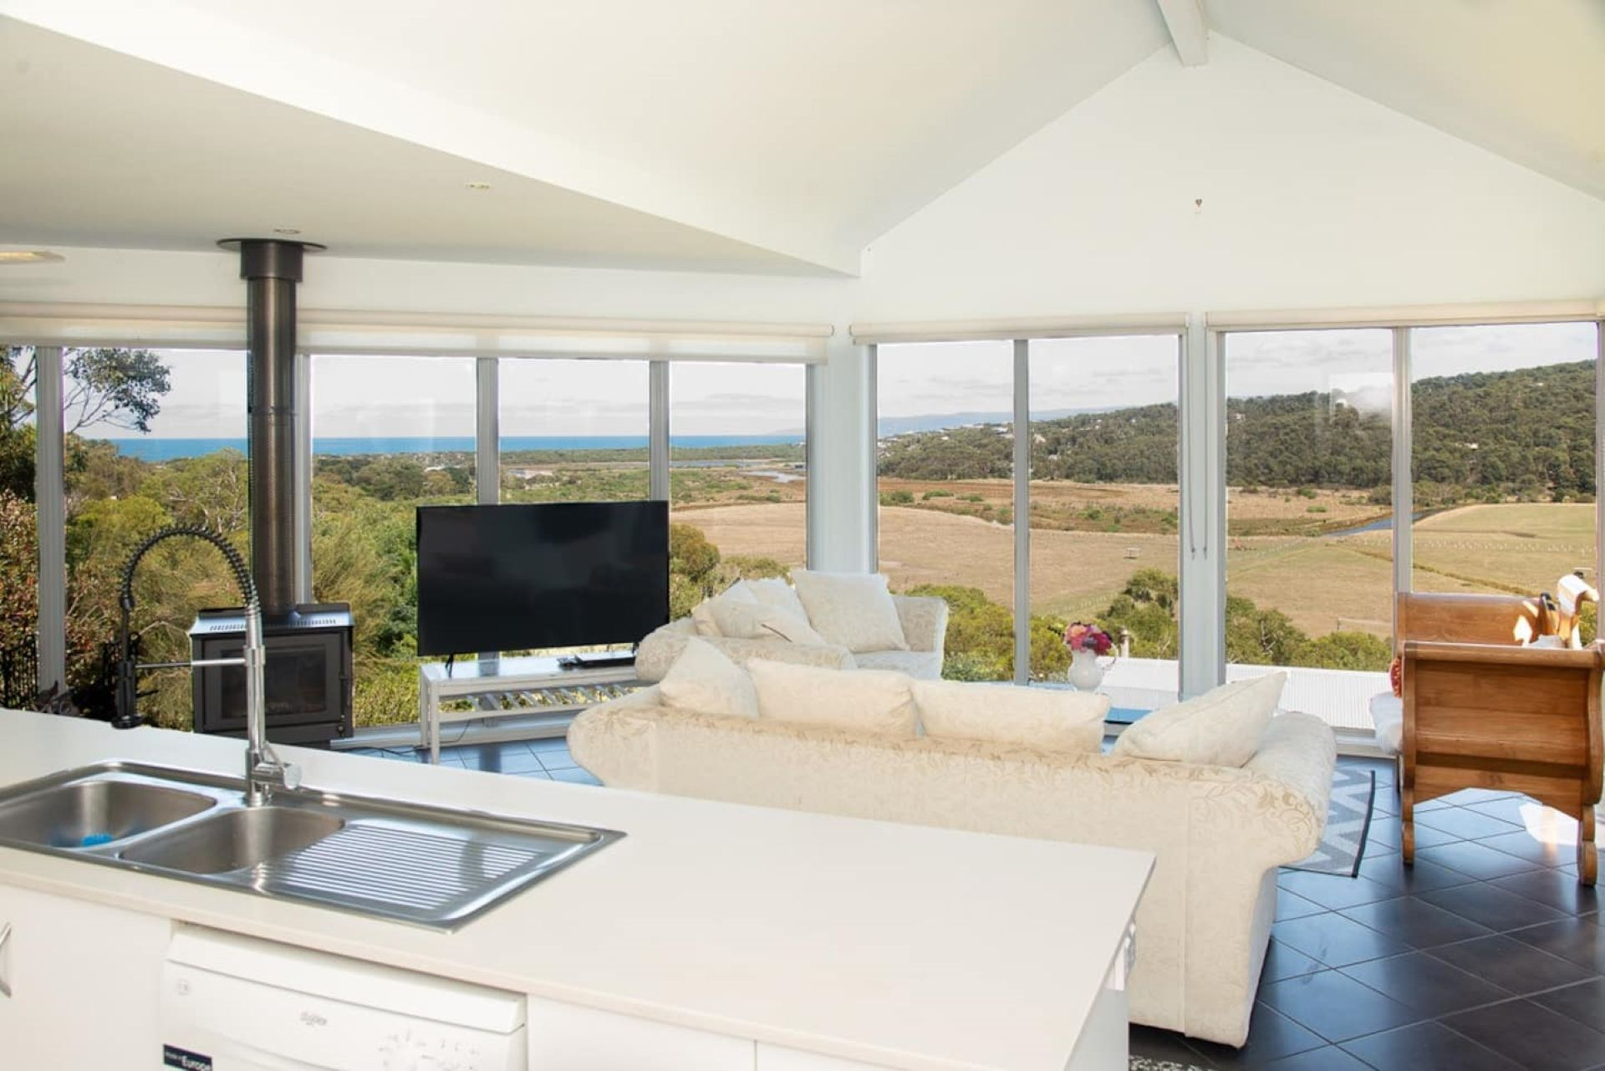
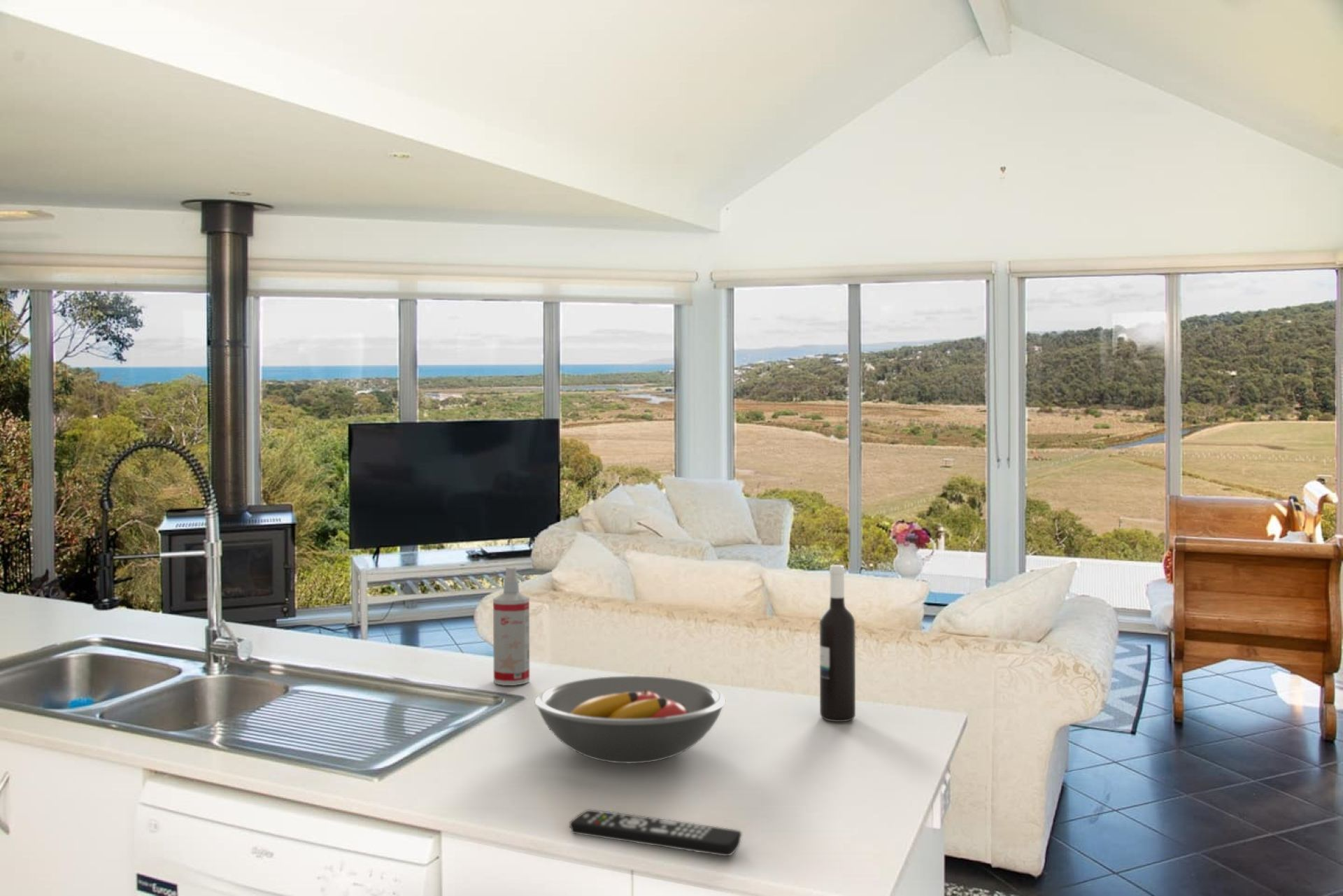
+ spray bottle (511, 624)
+ fruit bowl (630, 717)
+ remote control (654, 832)
+ wine bottle (837, 641)
